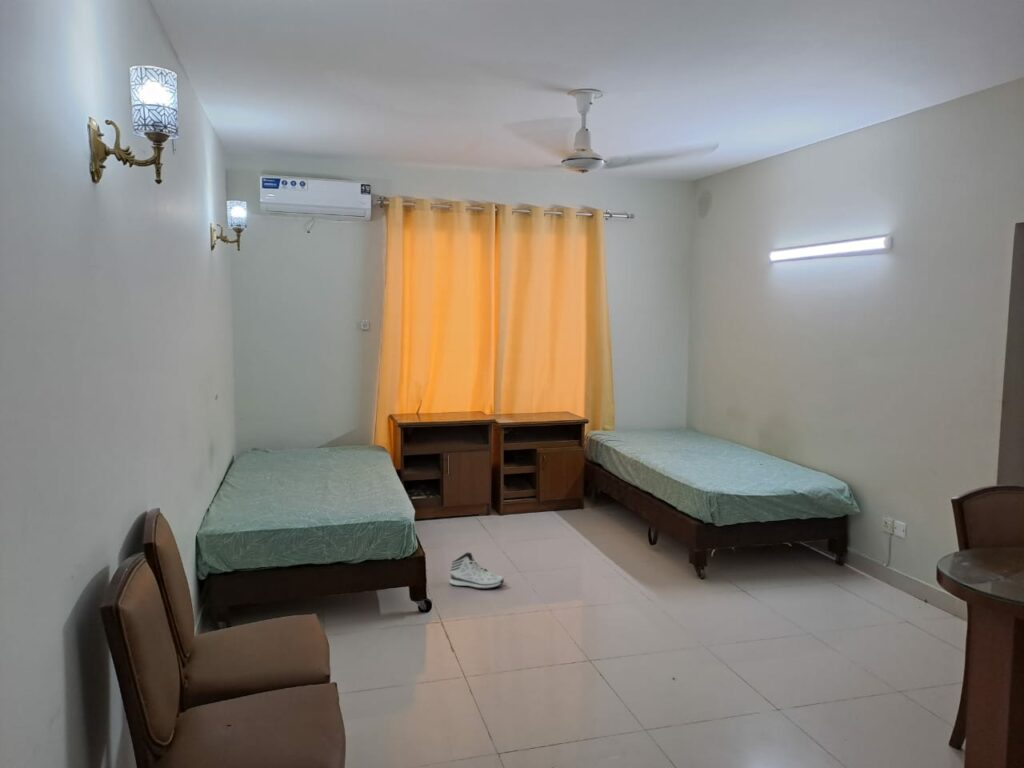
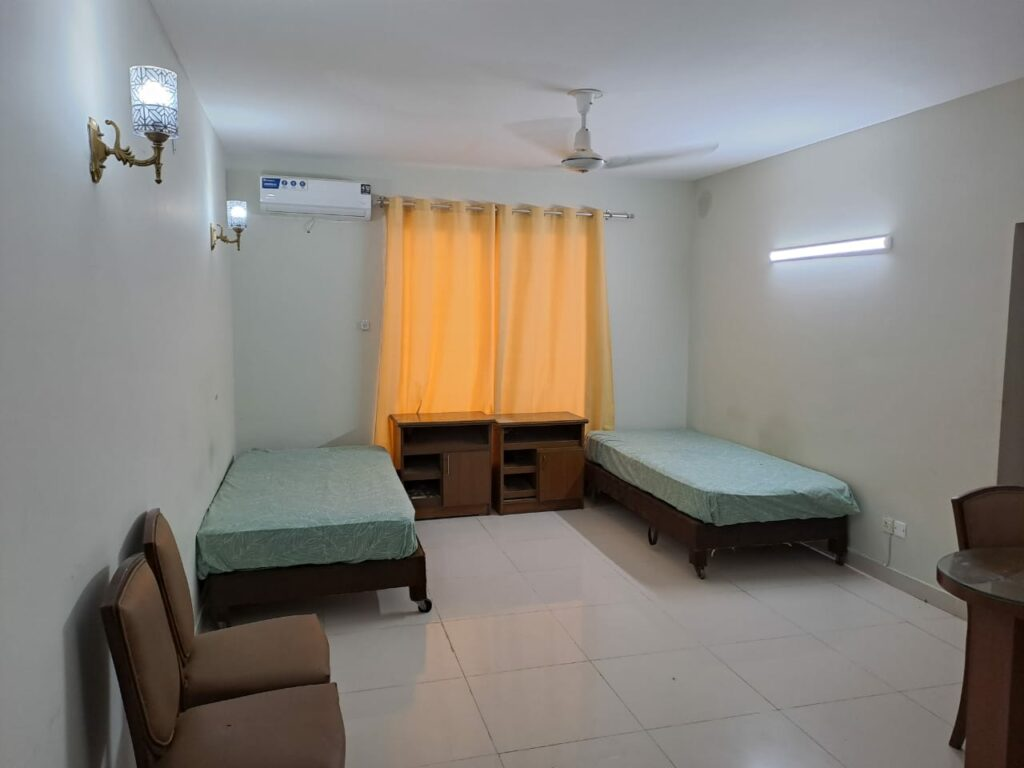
- sneaker (476, 569)
